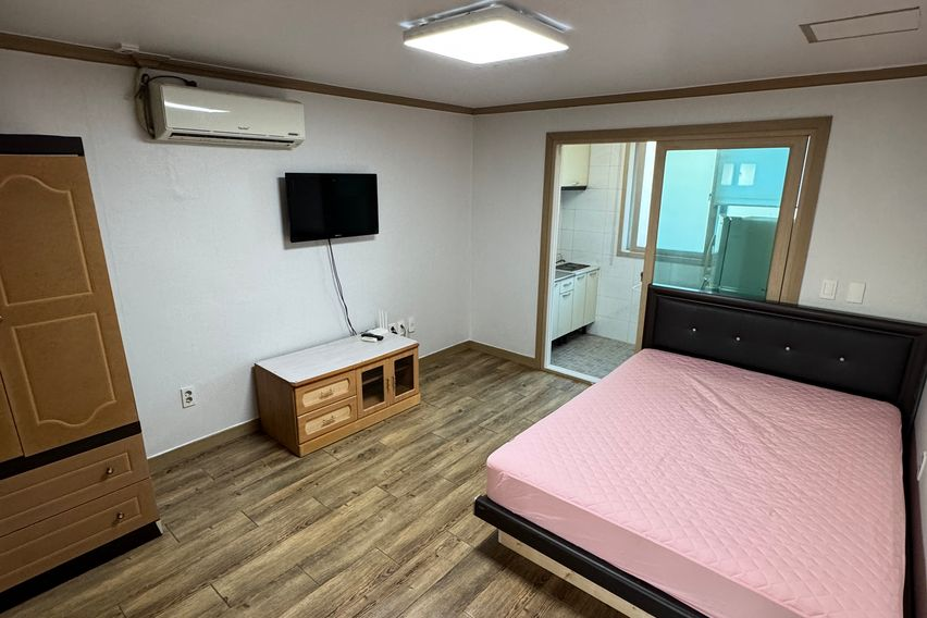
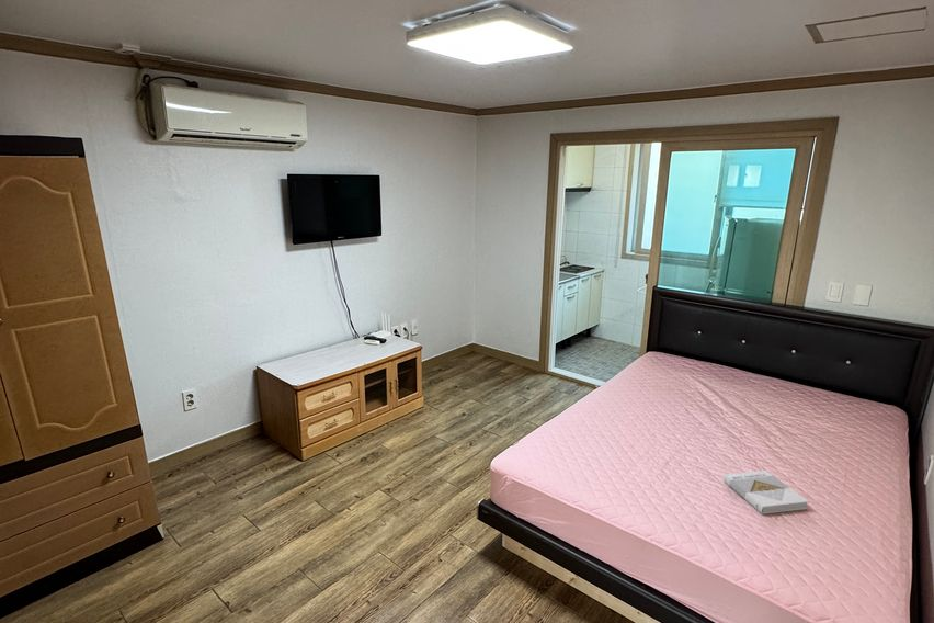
+ book (763, 490)
